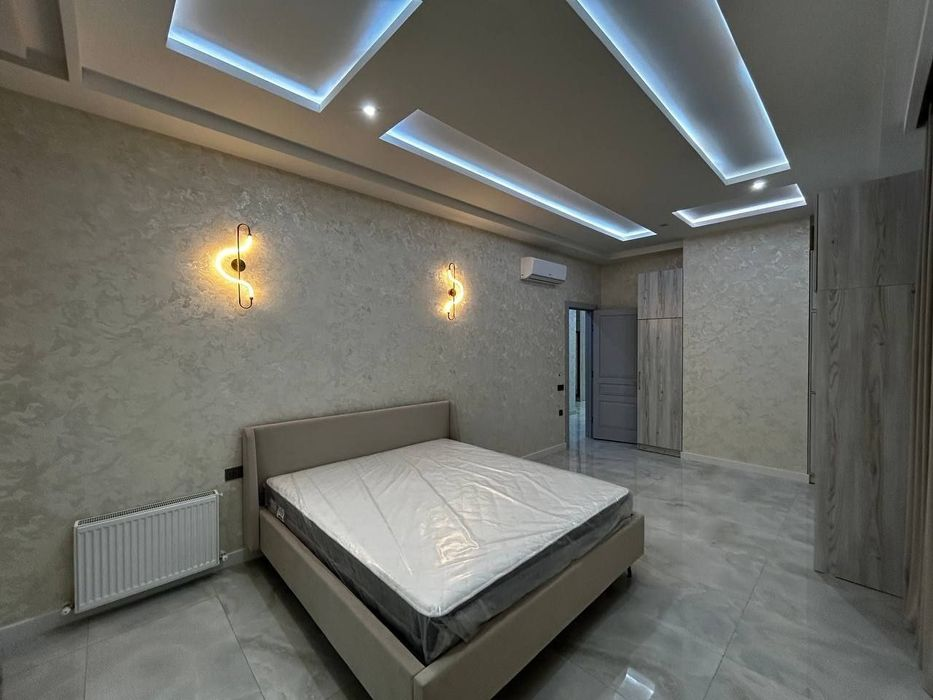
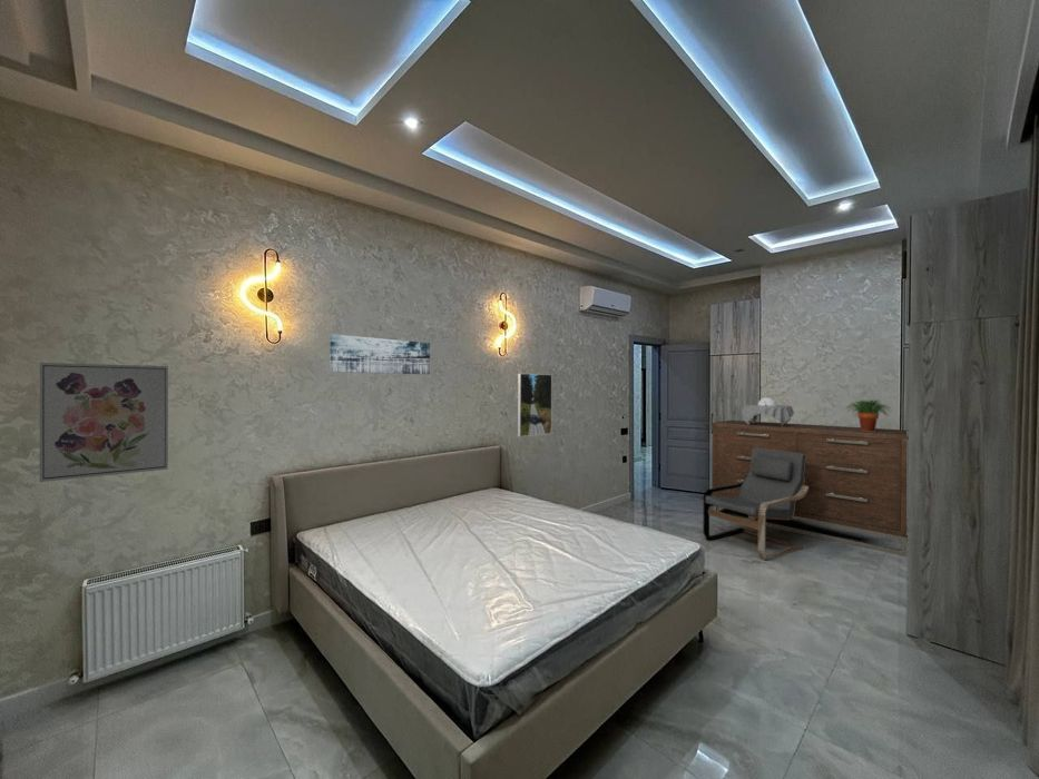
+ wall art (383, 356)
+ armchair (754, 497)
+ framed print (535, 404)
+ dresser (804, 476)
+ wall art (108, 420)
+ round table (766, 408)
+ potted plant (868, 414)
